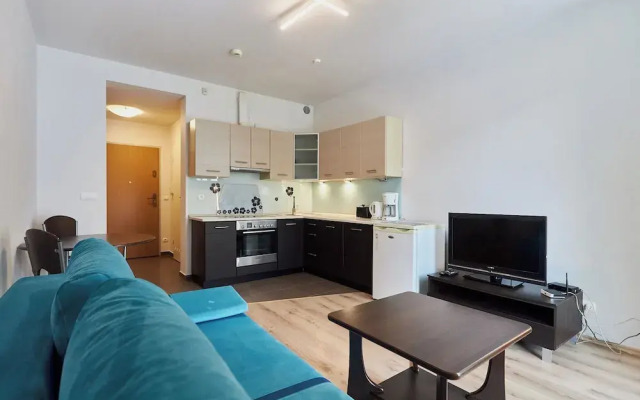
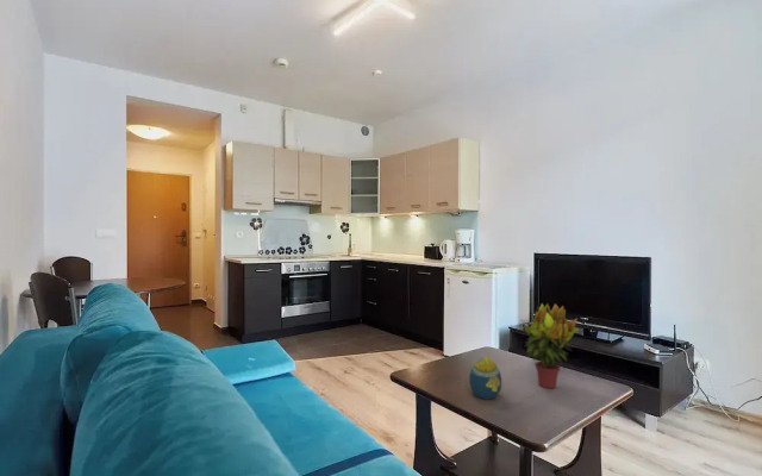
+ decorative egg (485, 375)
+ potted plant (546, 344)
